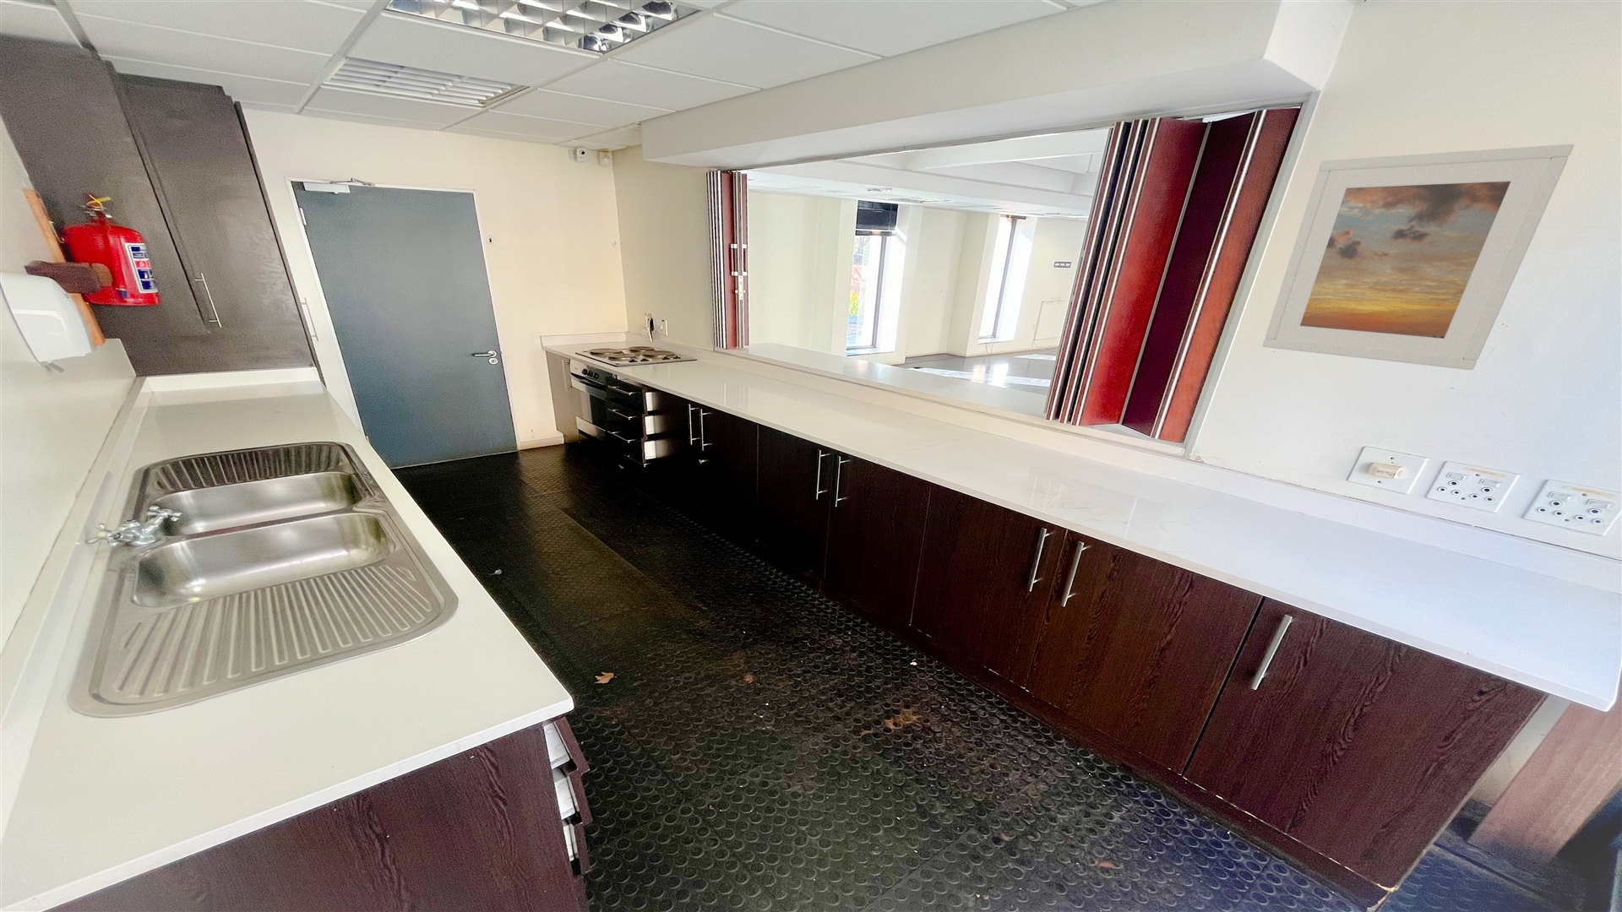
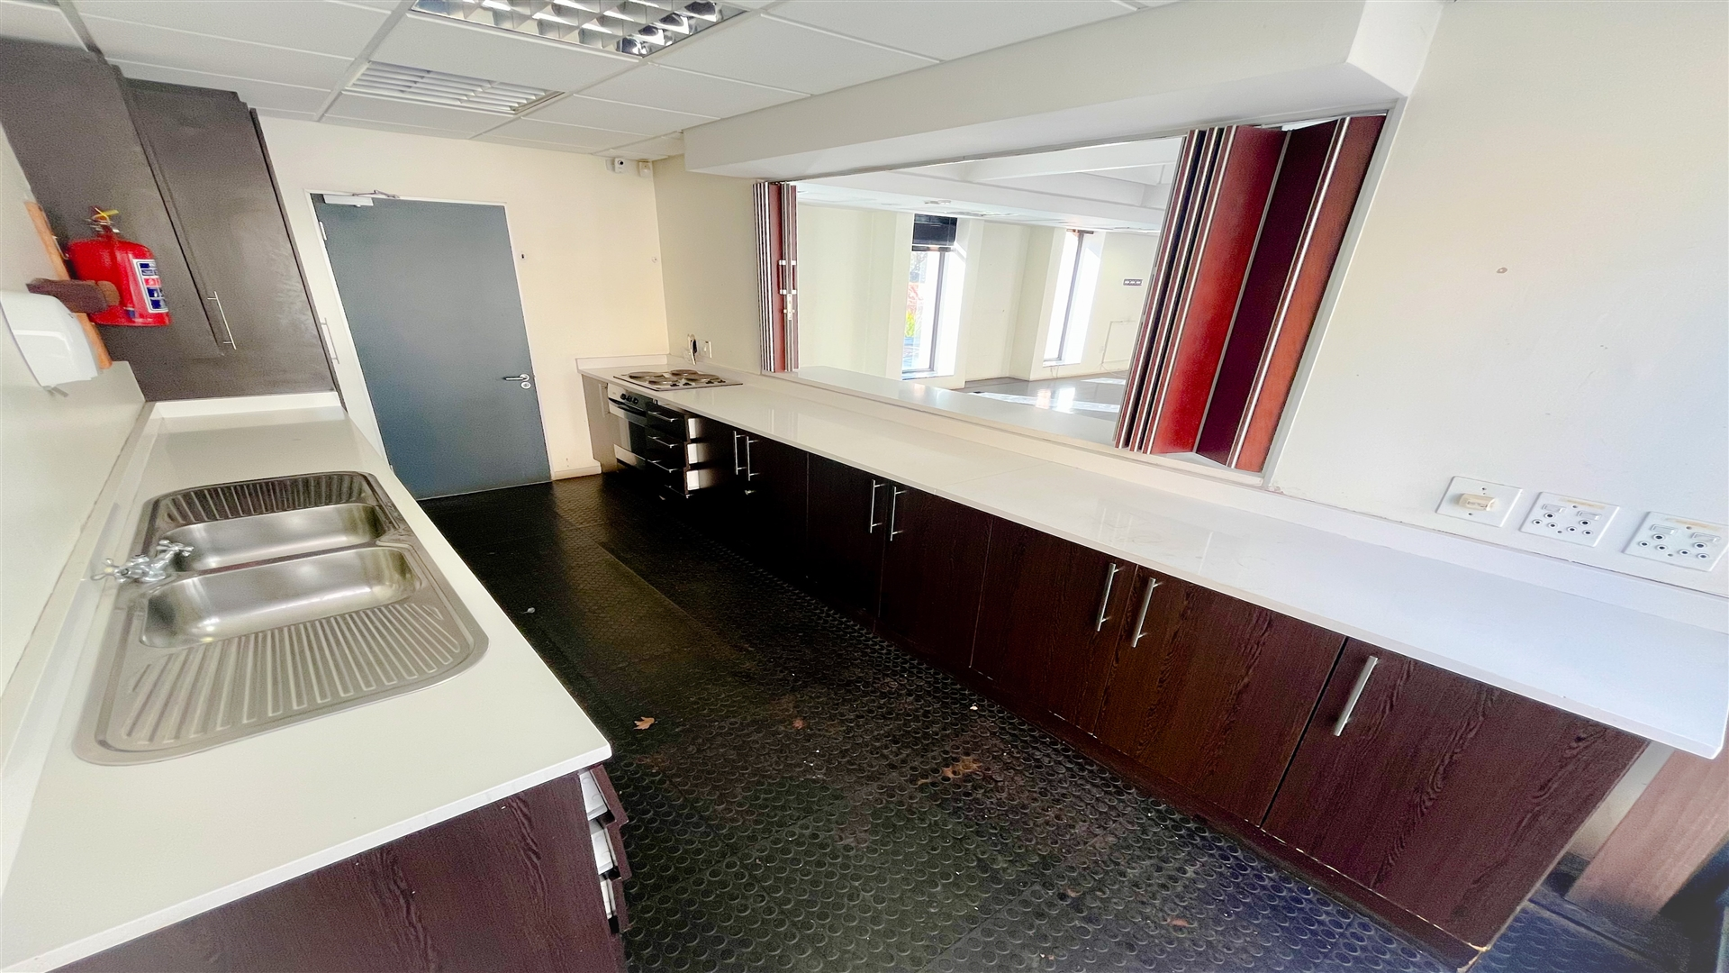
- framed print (1394, 261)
